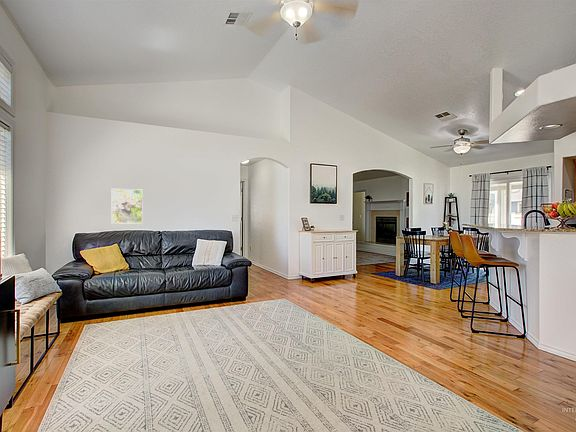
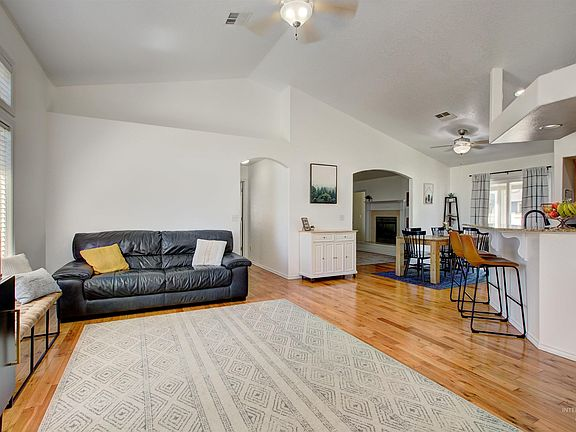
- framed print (127, 206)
